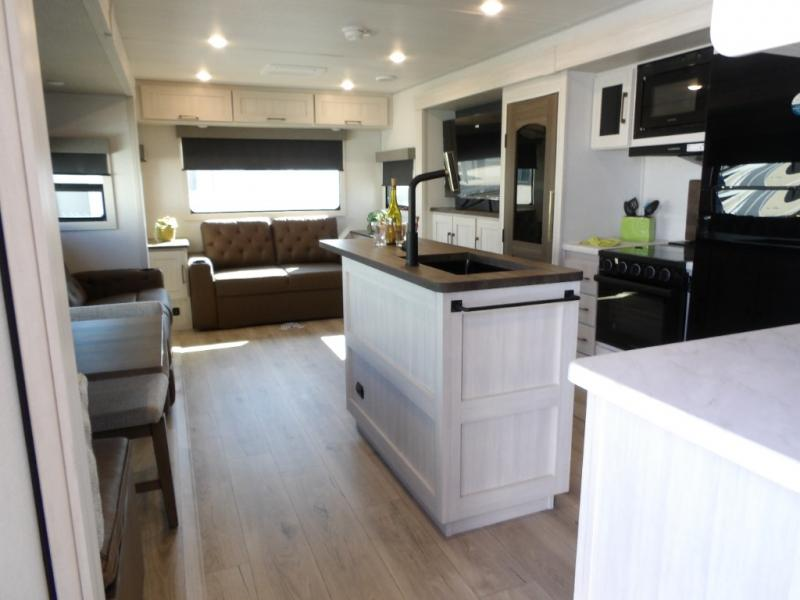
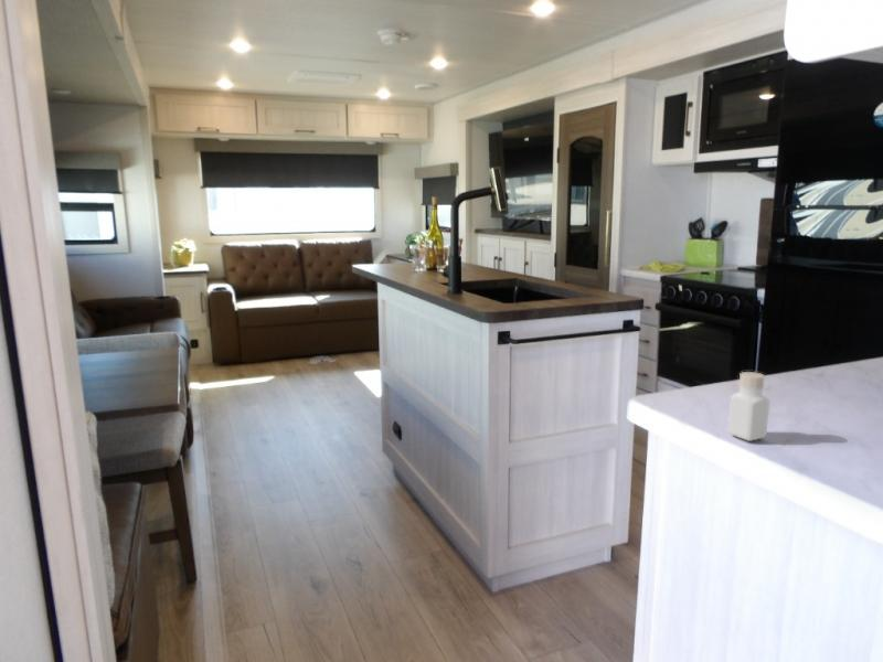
+ pepper shaker (749, 405)
